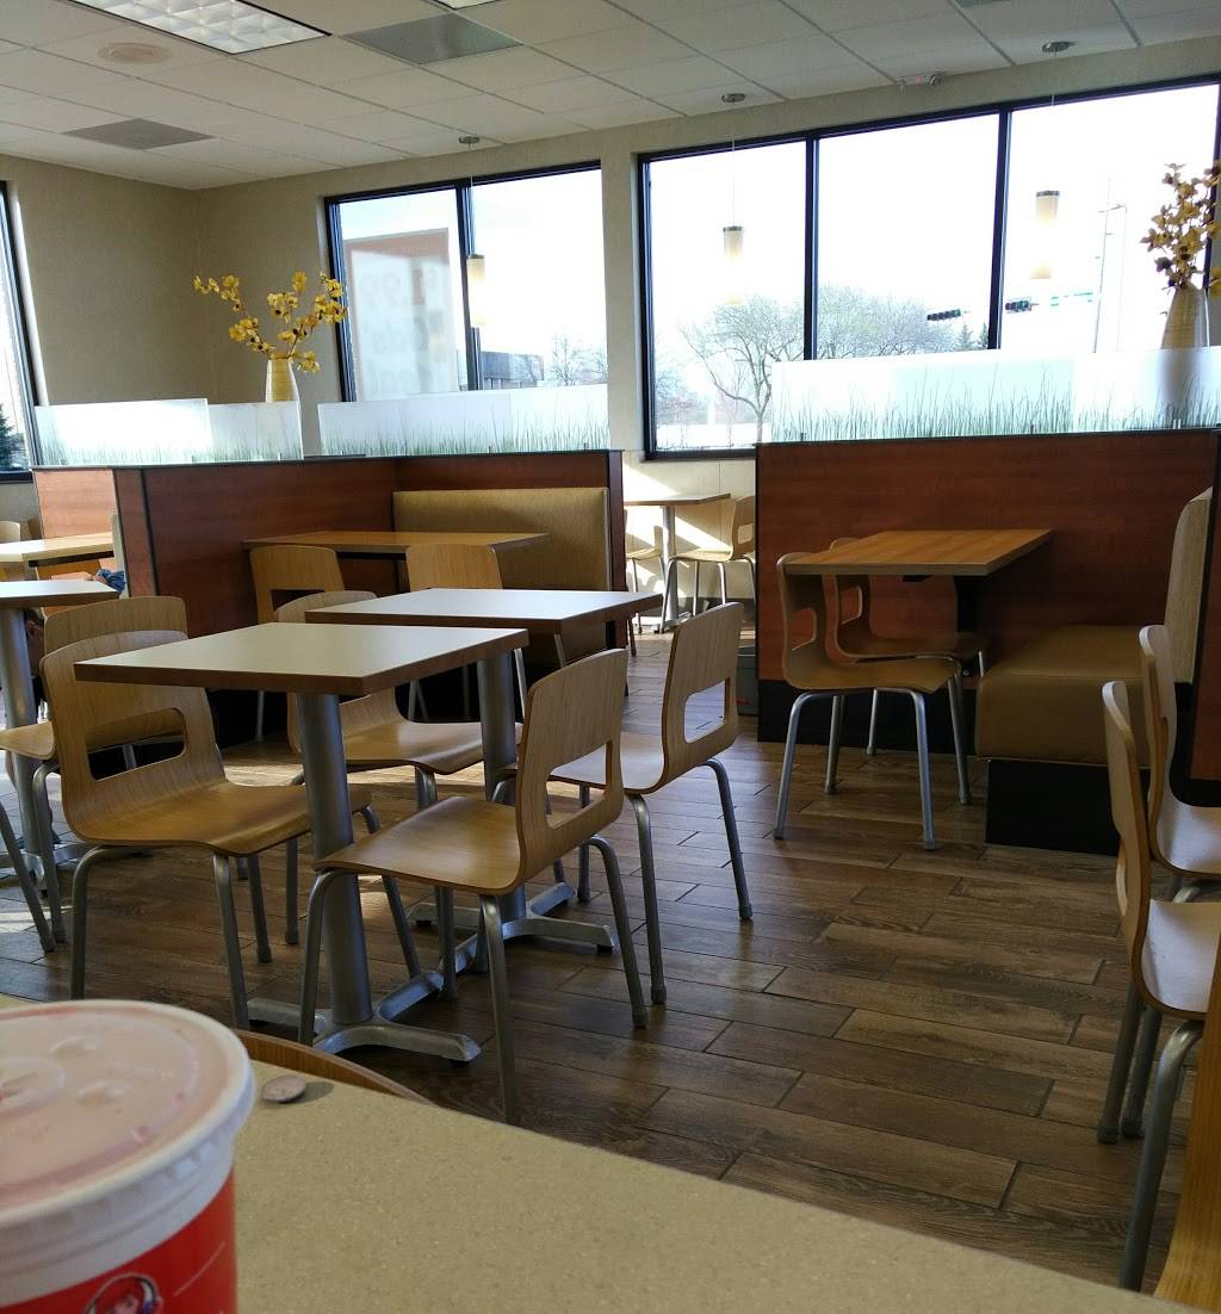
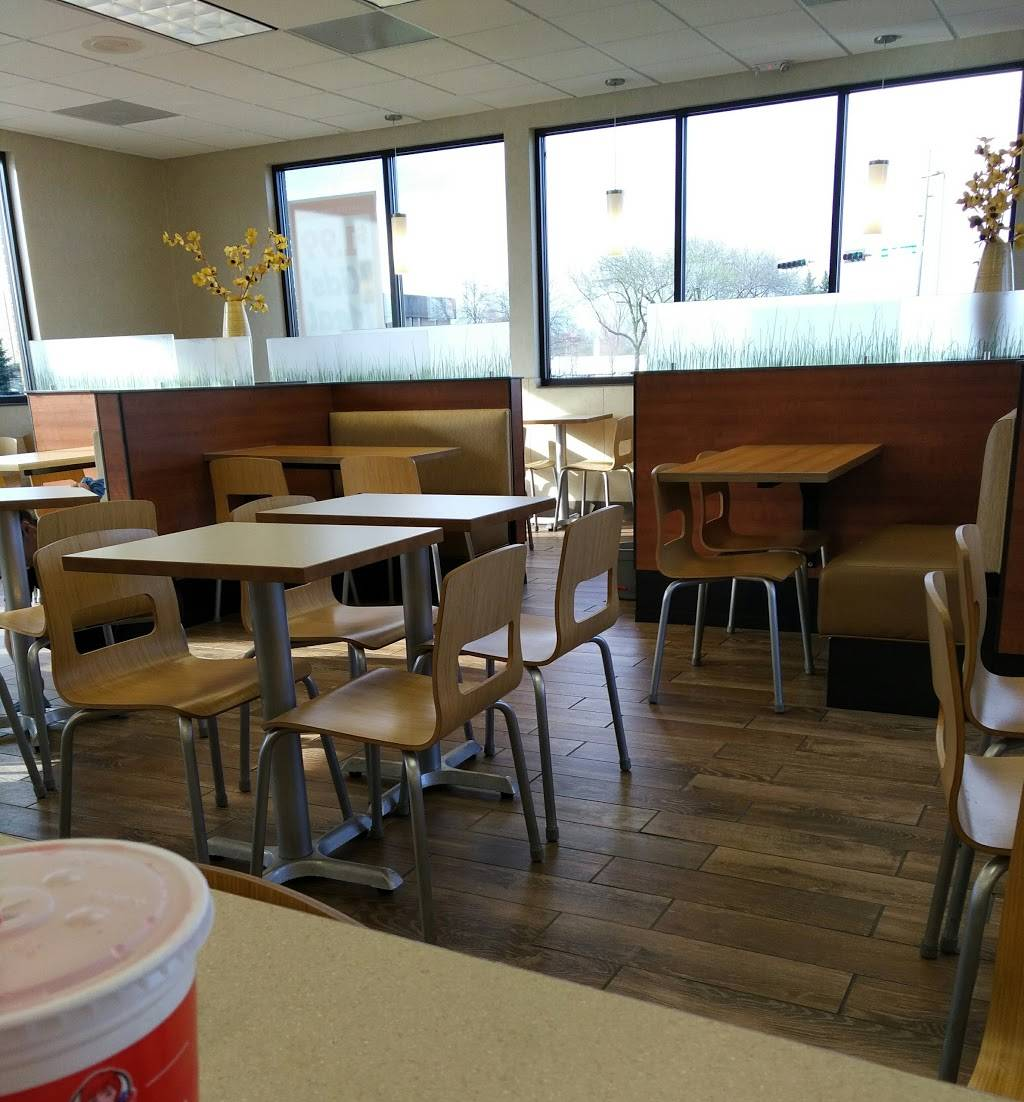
- coin (284, 1087)
